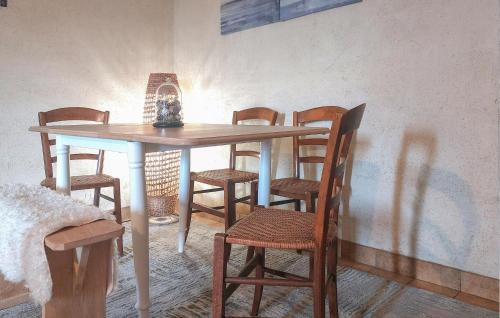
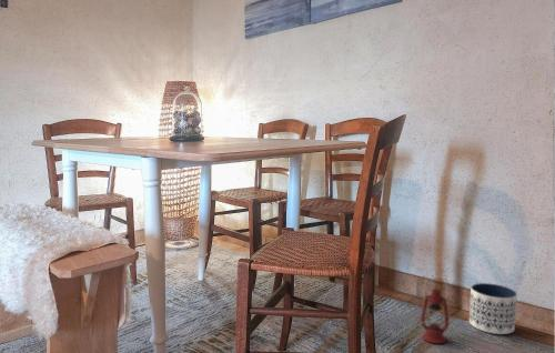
+ planter (492, 307)
+ lantern (434, 303)
